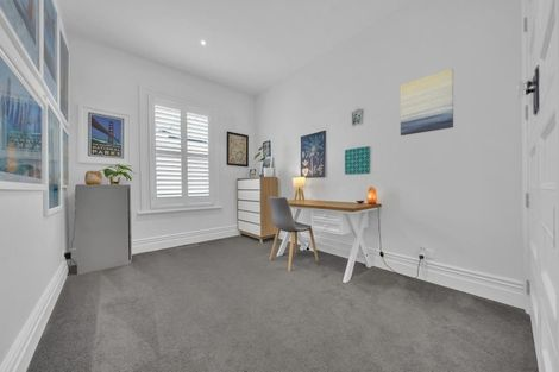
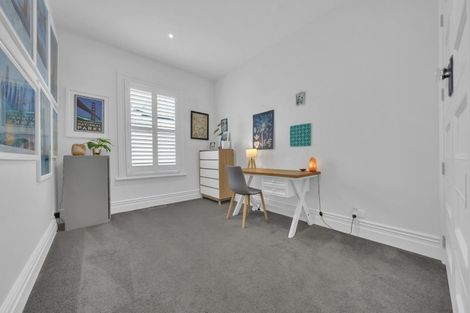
- wall art (425, 105)
